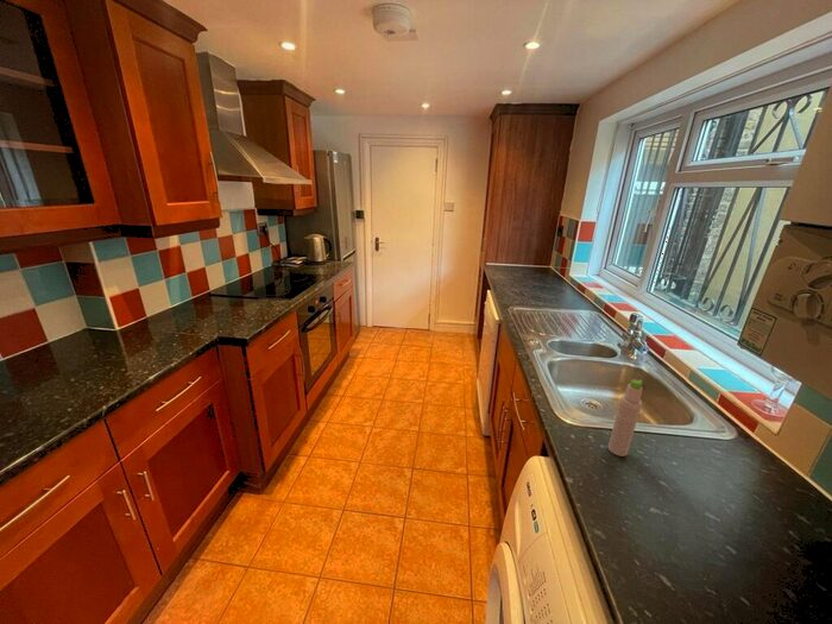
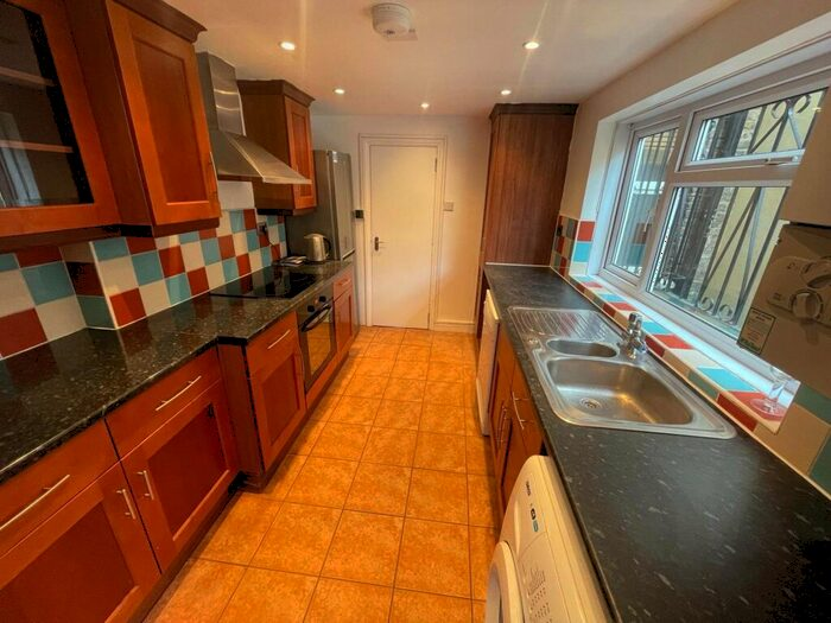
- bottle (626, 417)
